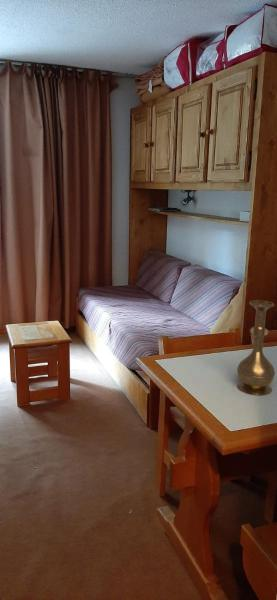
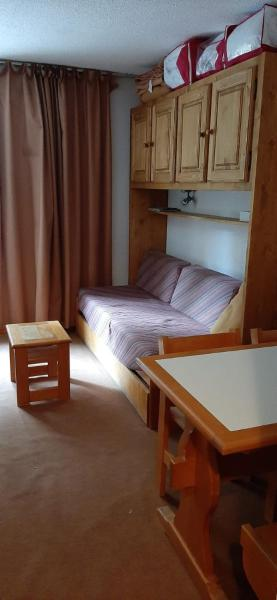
- vase (258, 346)
